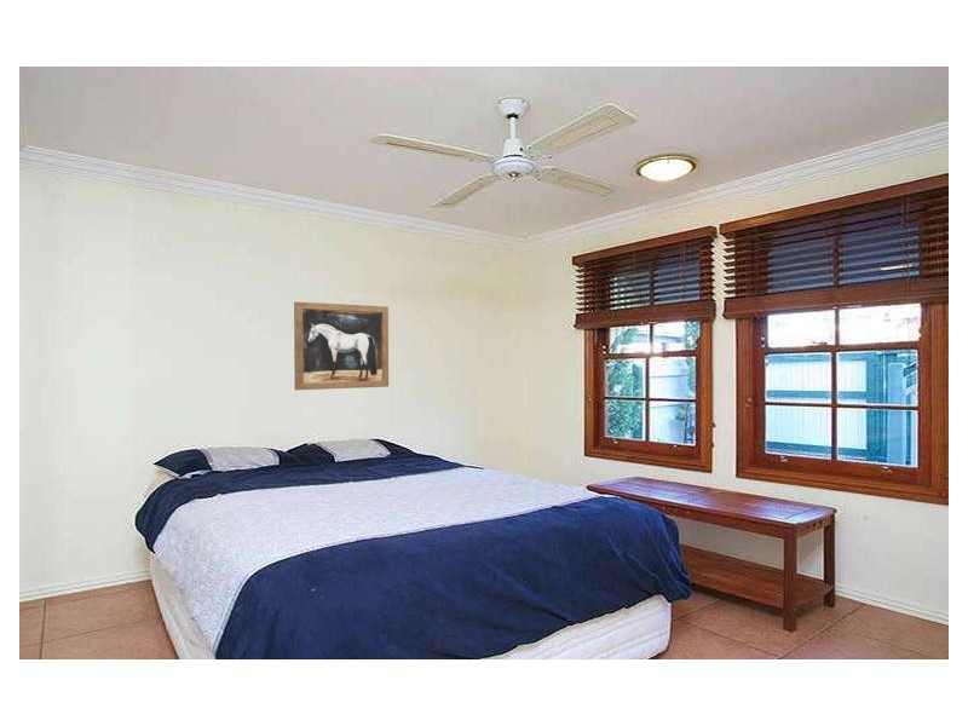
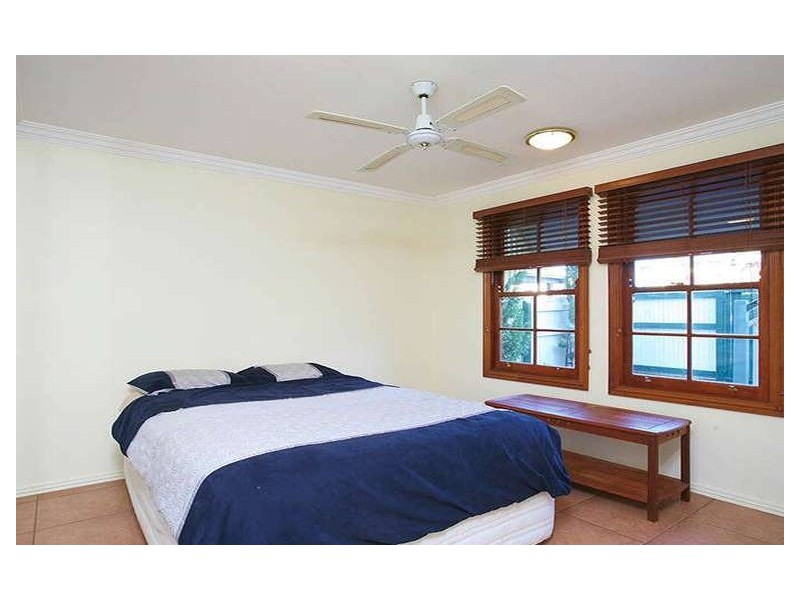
- wall art (344, 346)
